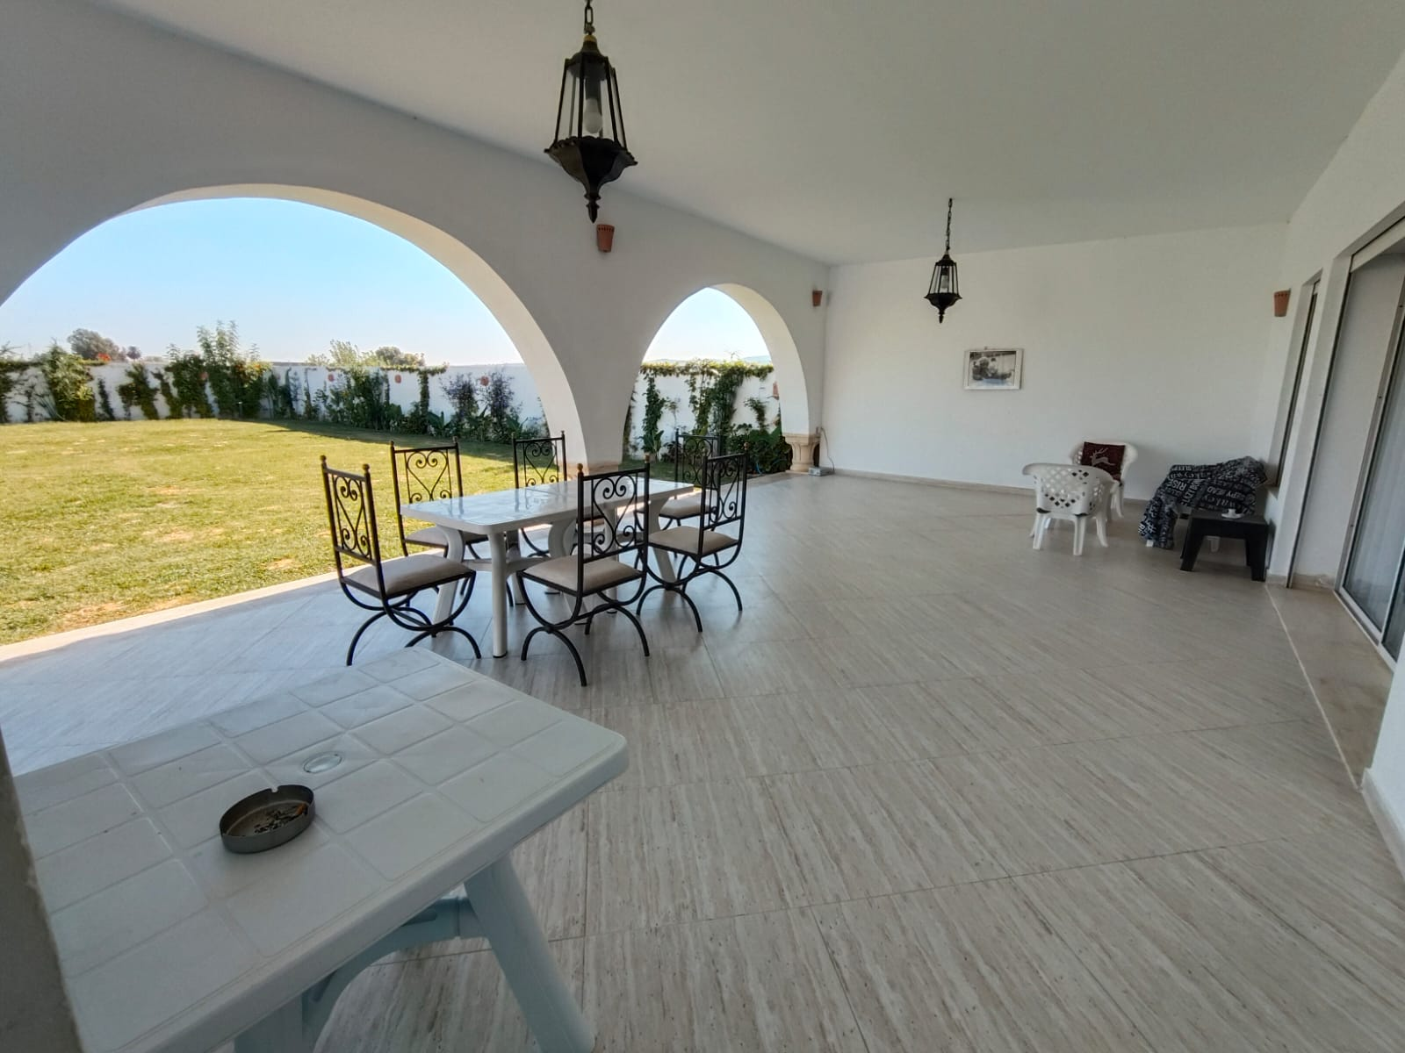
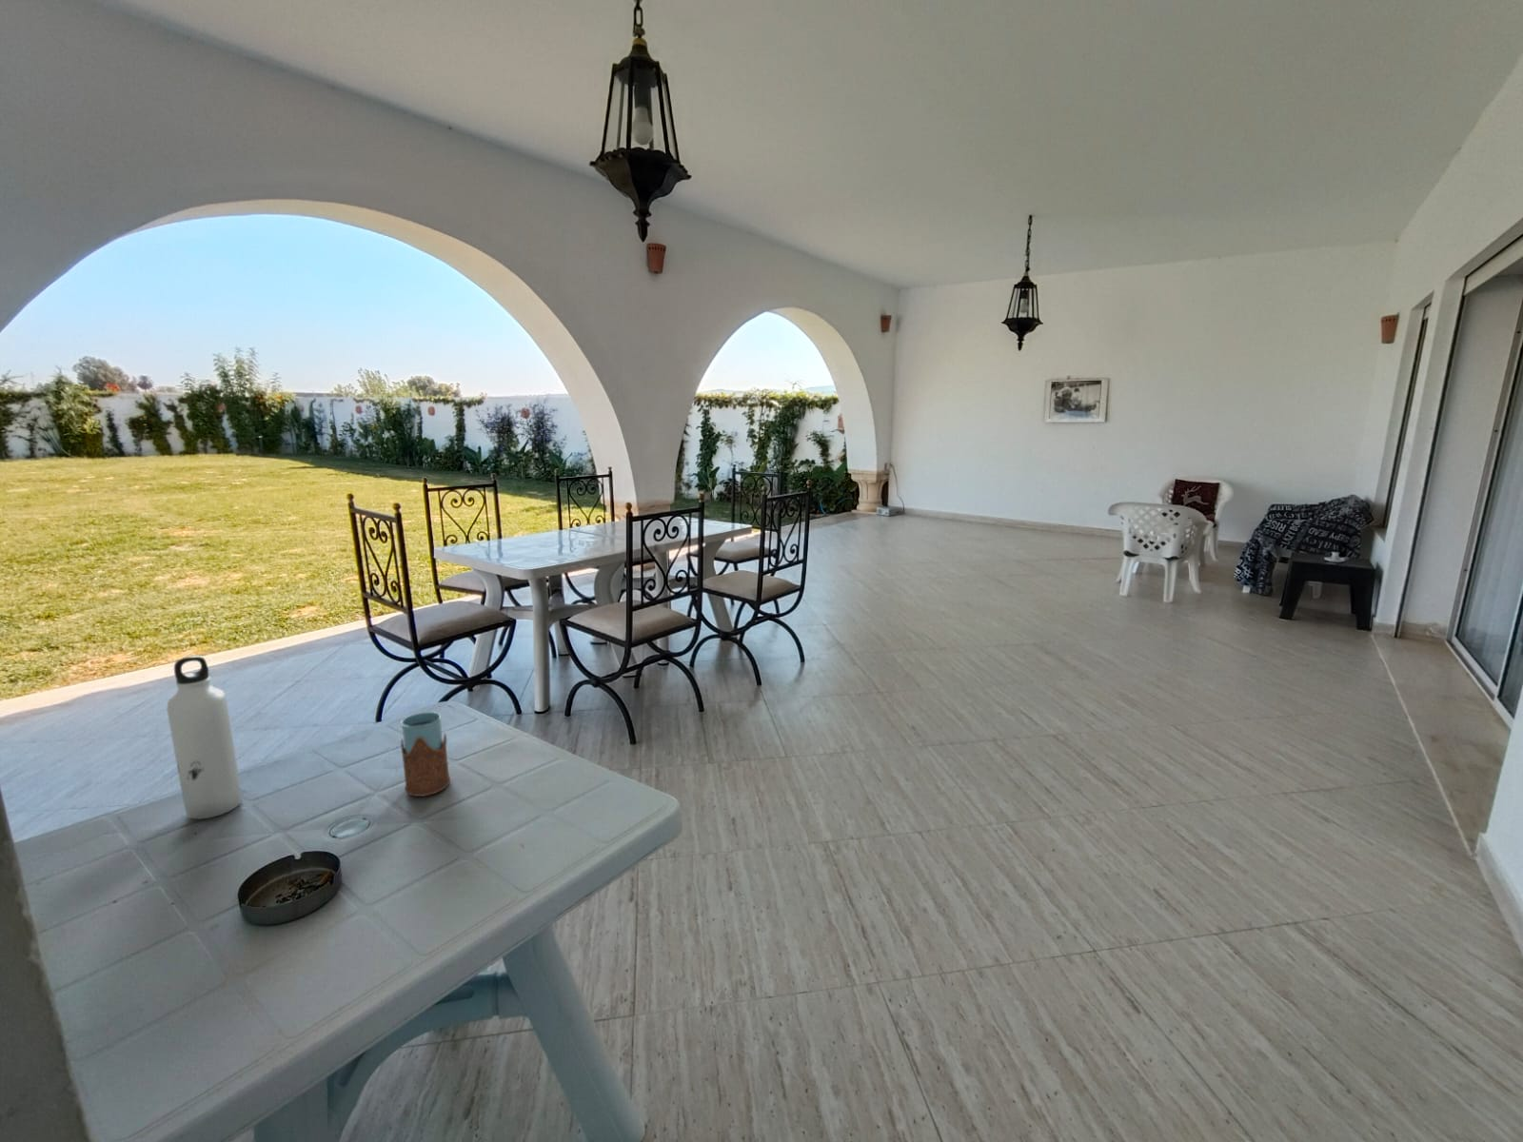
+ water bottle (201, 734)
+ drinking glass (426, 749)
